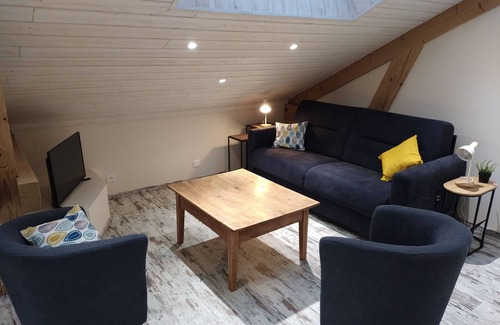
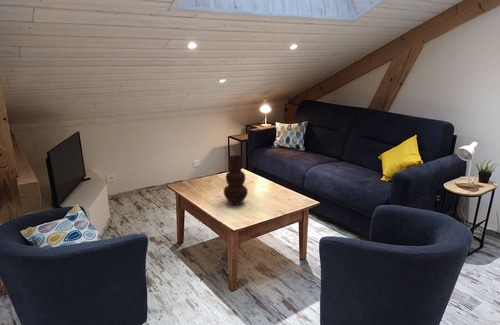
+ vase (235, 180)
